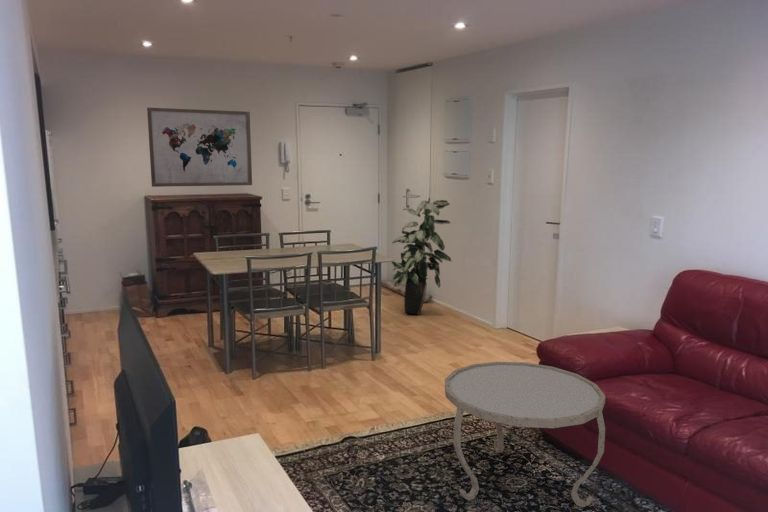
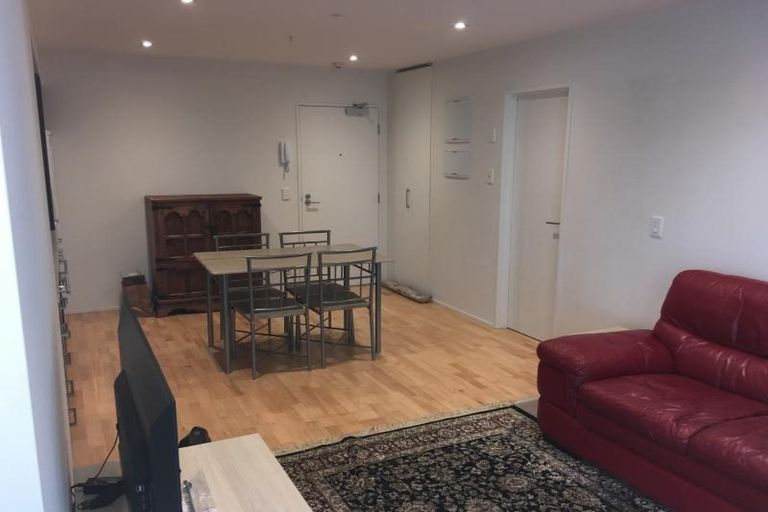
- indoor plant (418, 254)
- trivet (519, 426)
- wall art (202, 148)
